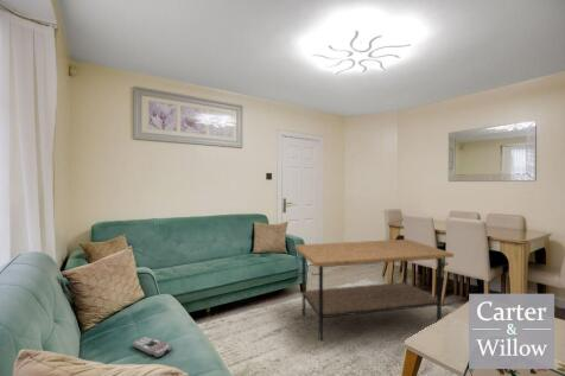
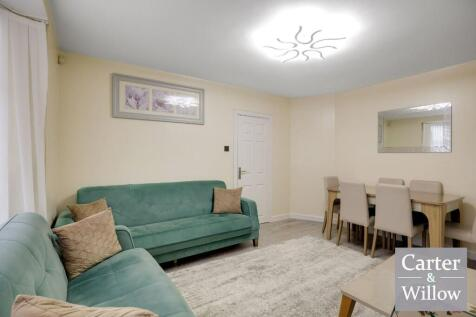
- coffee table (369, 285)
- remote control (151, 345)
